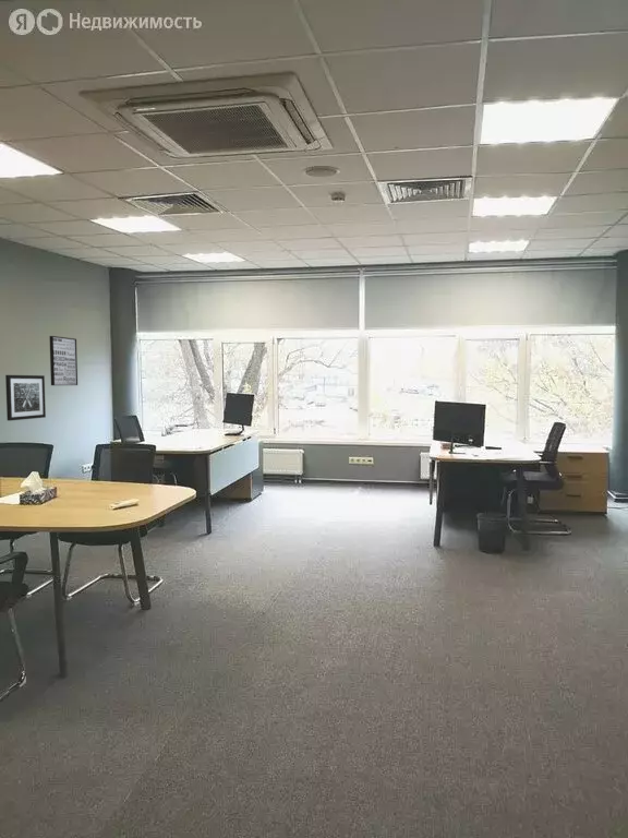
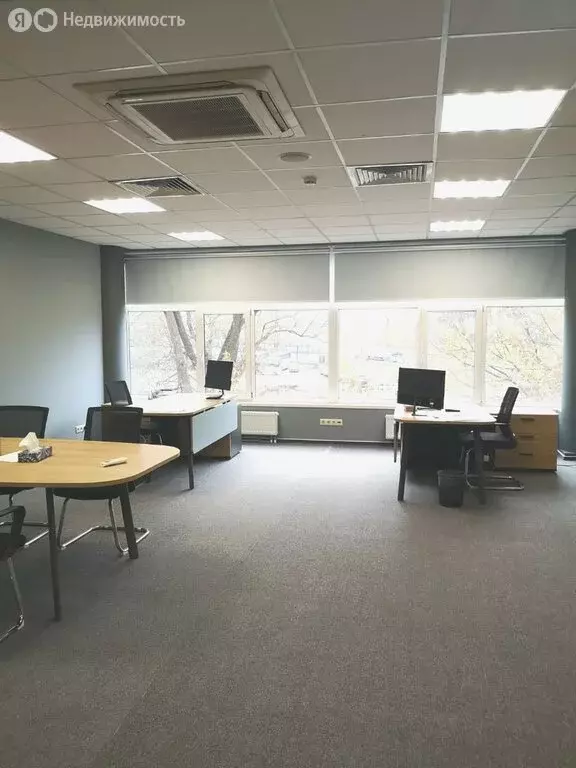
- wall art (26, 397)
- wall art (63, 361)
